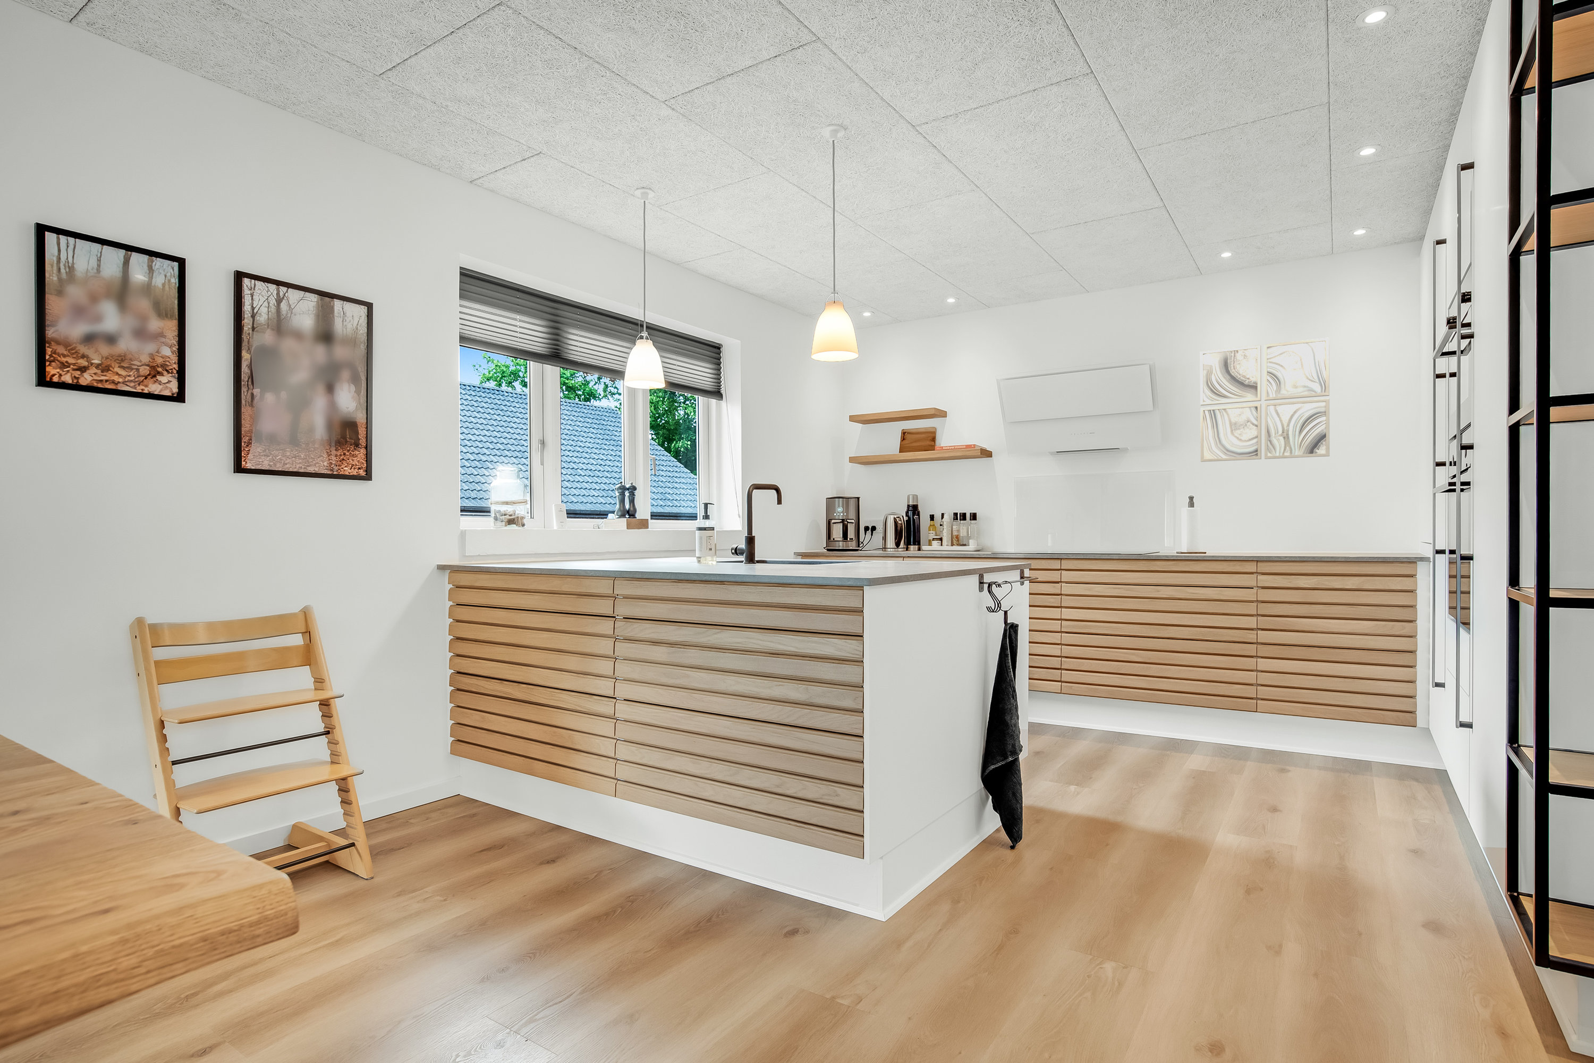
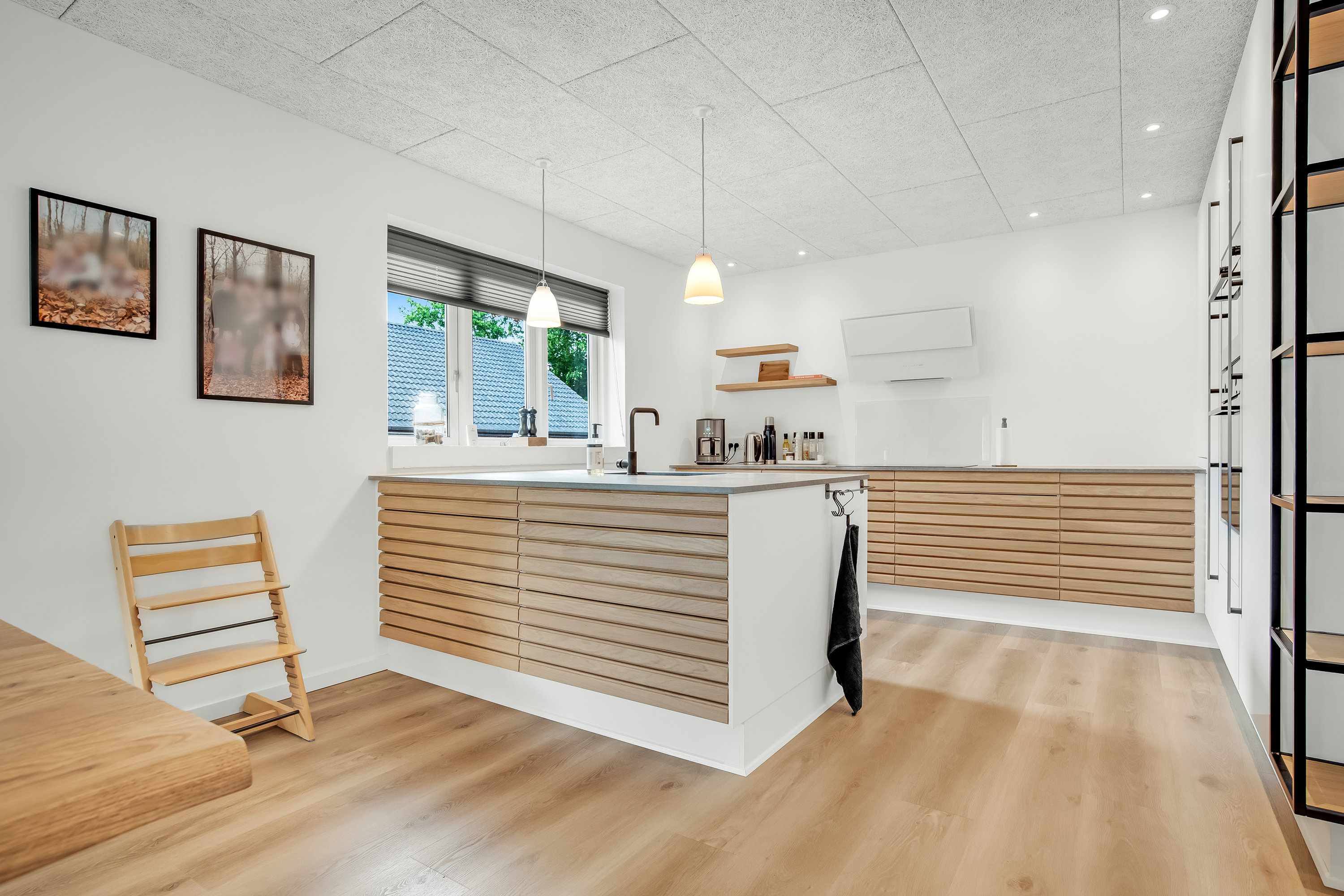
- wall art (1264, 403)
